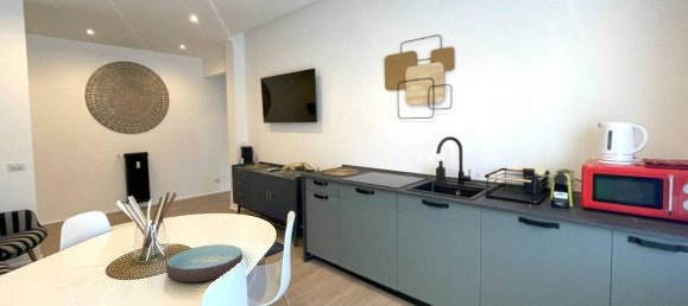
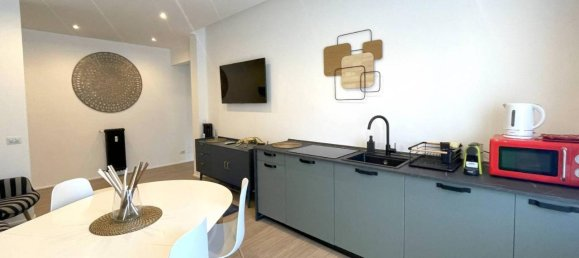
- bowl (206, 262)
